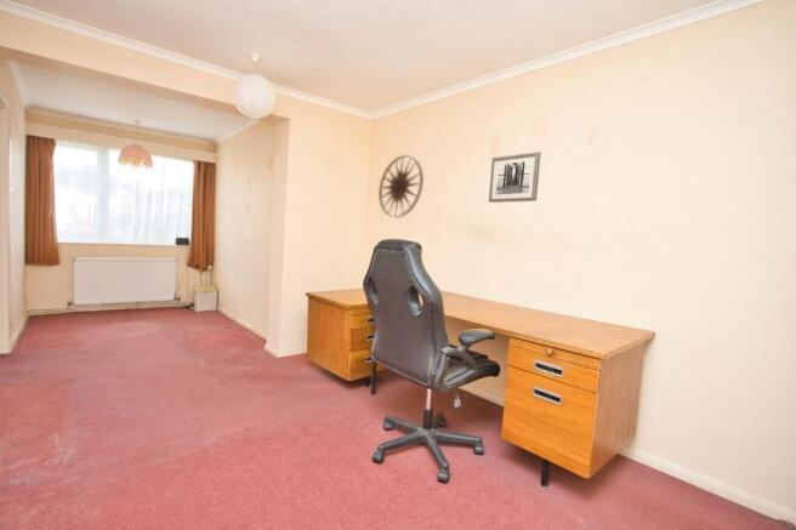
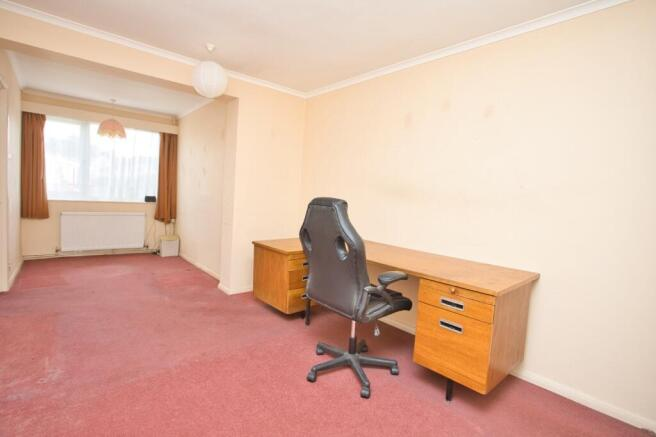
- wall art (399, 186)
- wall art (513, 178)
